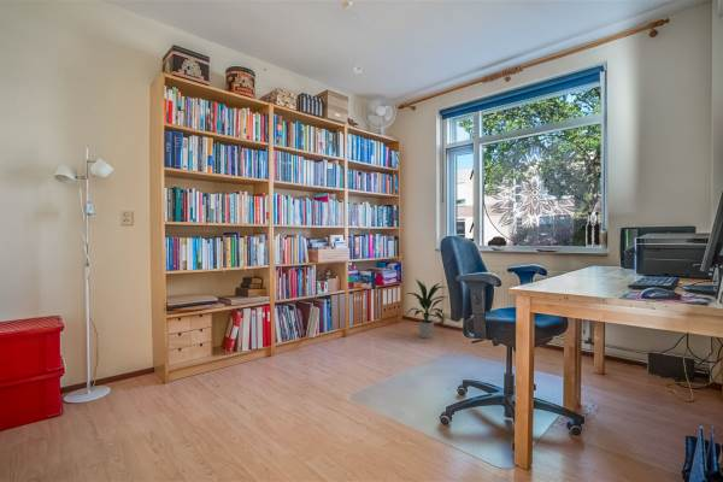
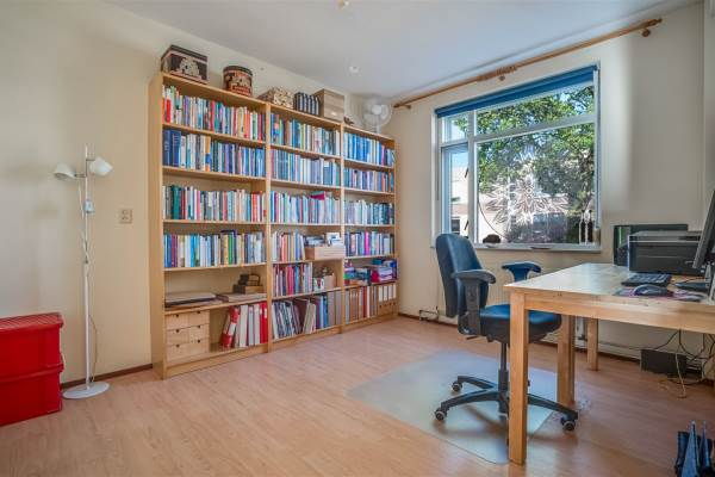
- indoor plant (428, 307)
